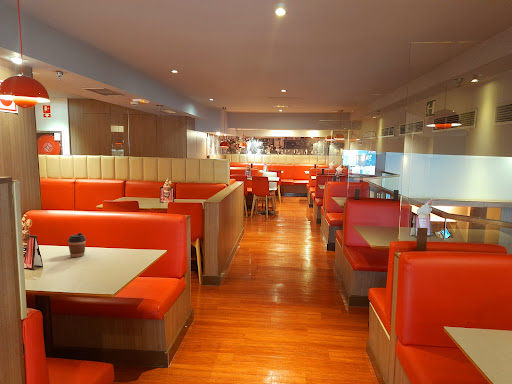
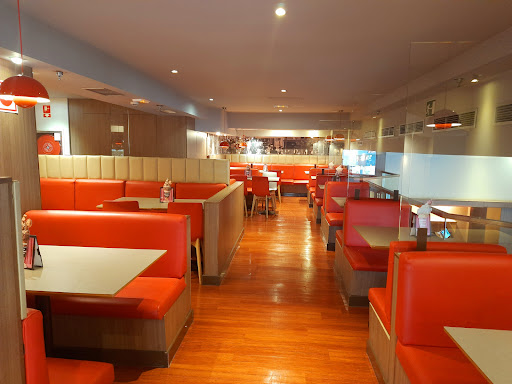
- coffee cup (77, 244)
